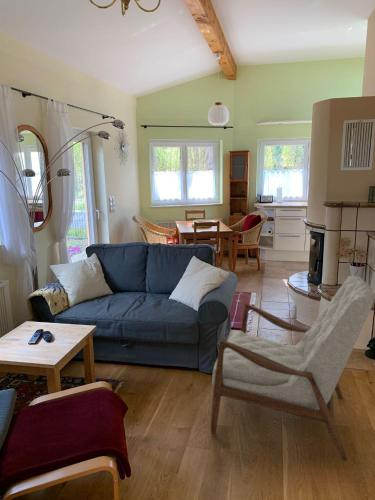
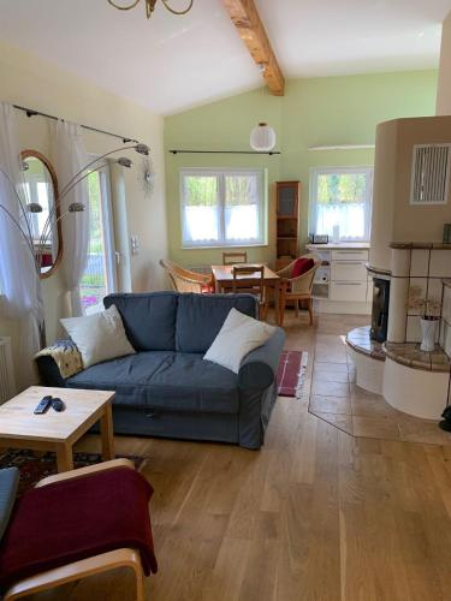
- armchair (290, 349)
